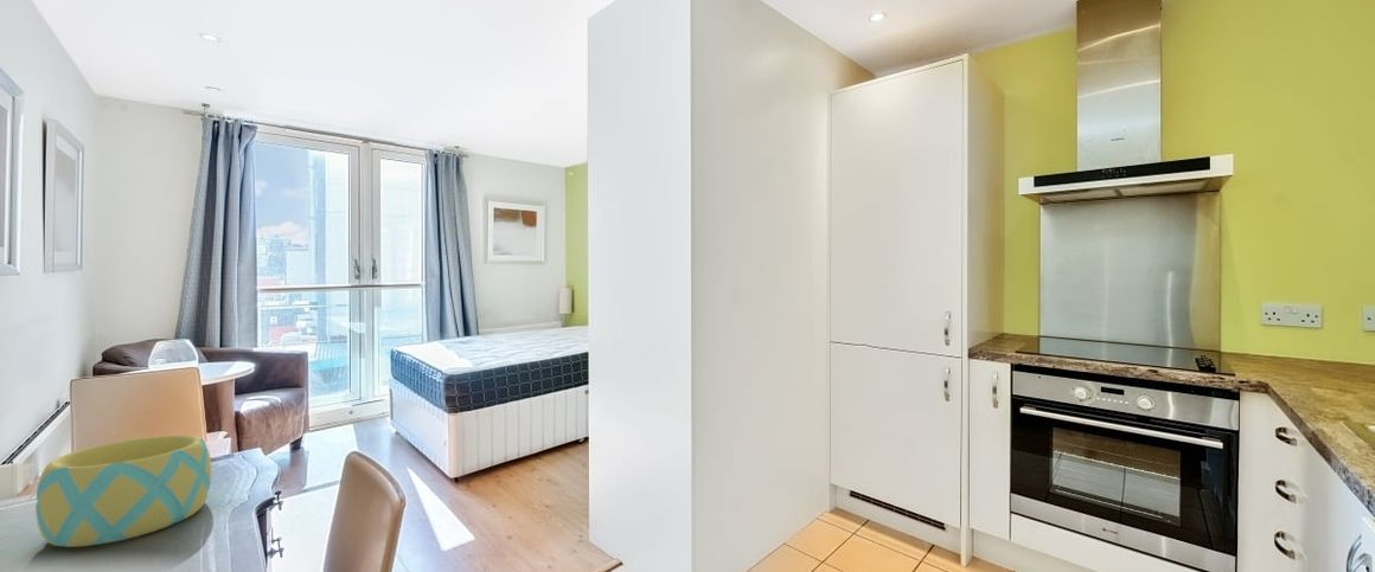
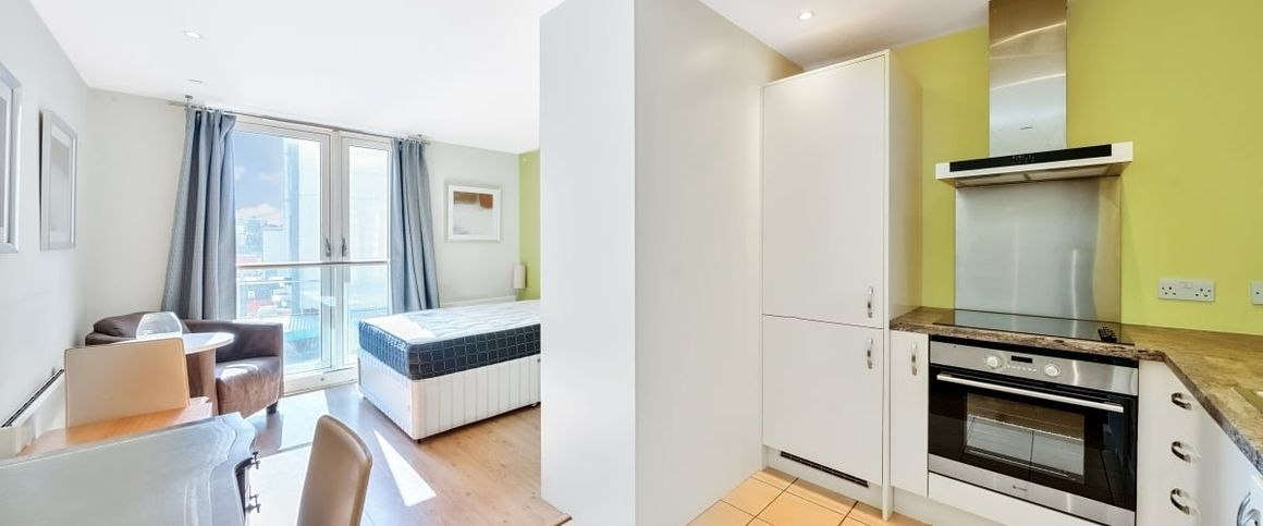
- bowl (130, 484)
